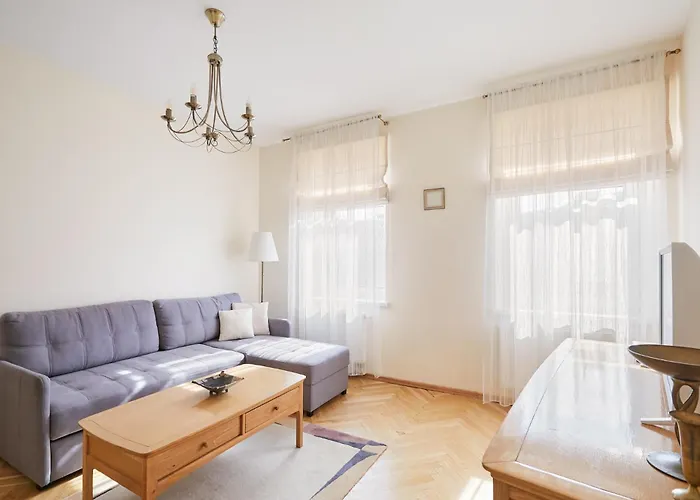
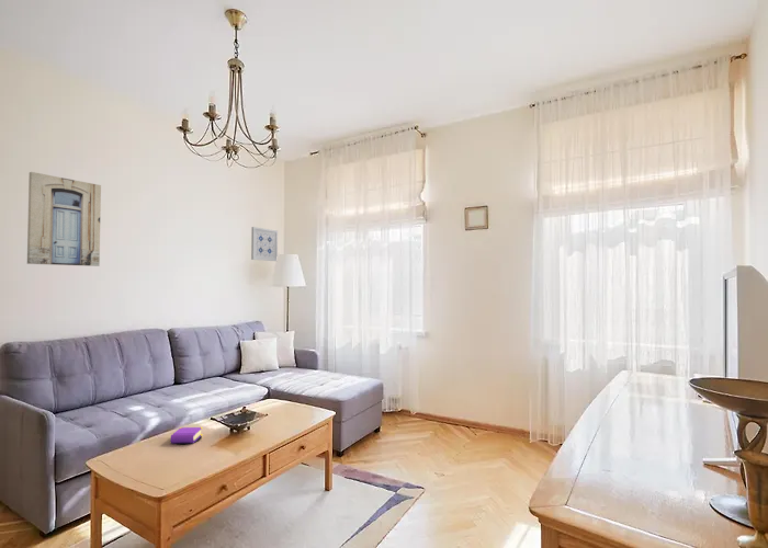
+ book (187, 435)
+ wall art (264, 244)
+ wall art (66, 221)
